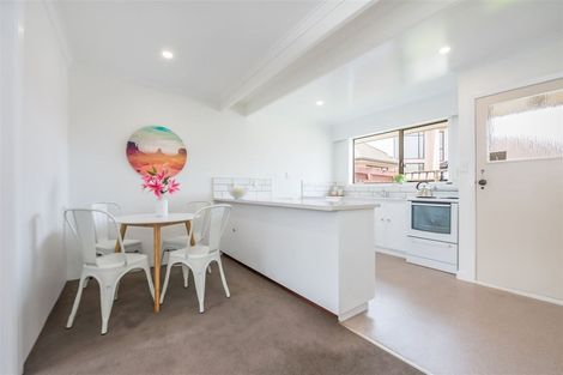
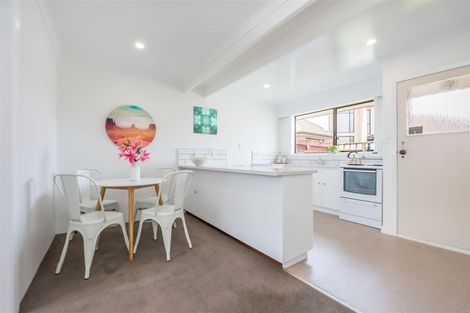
+ wall art (205, 121)
